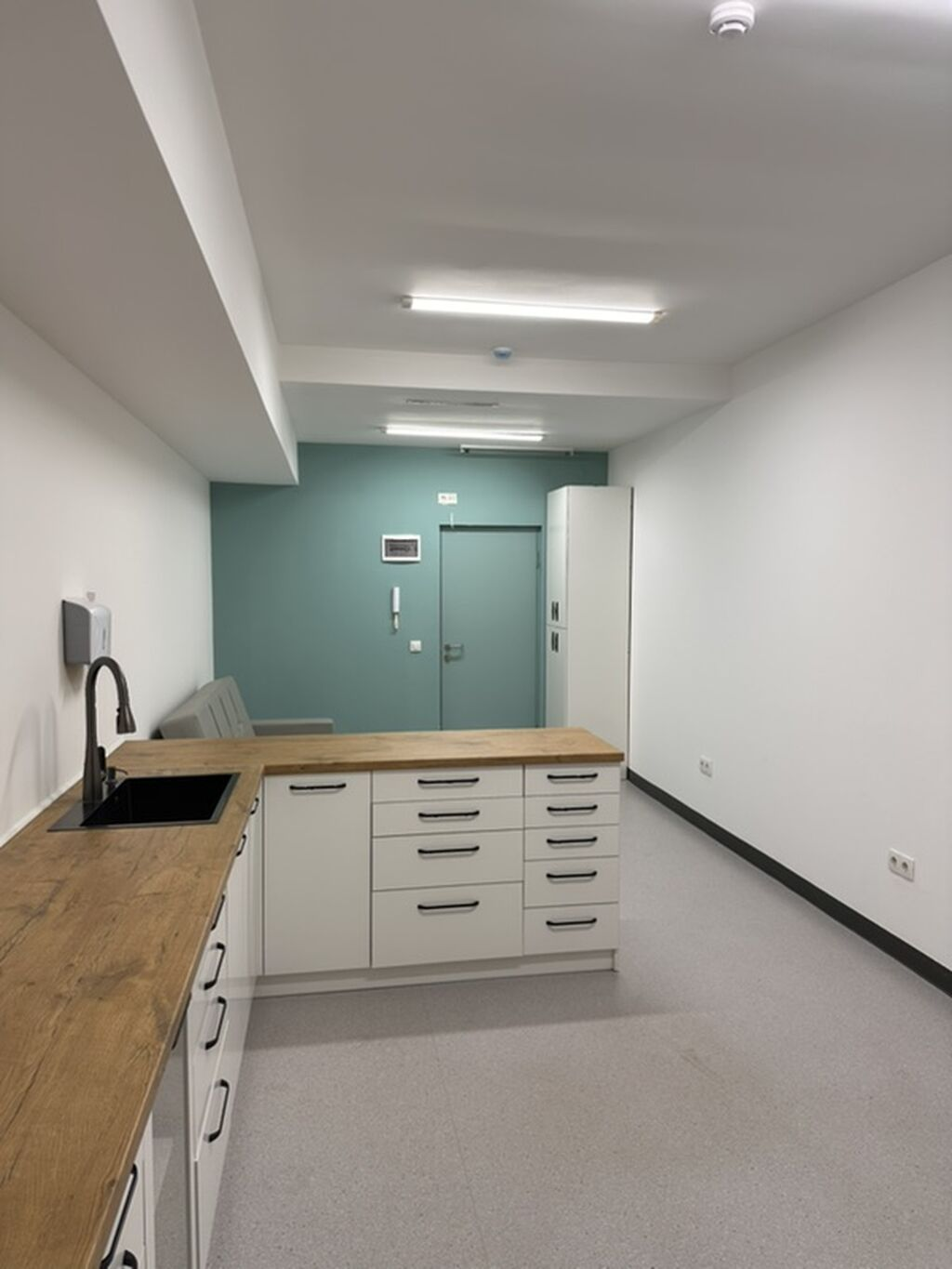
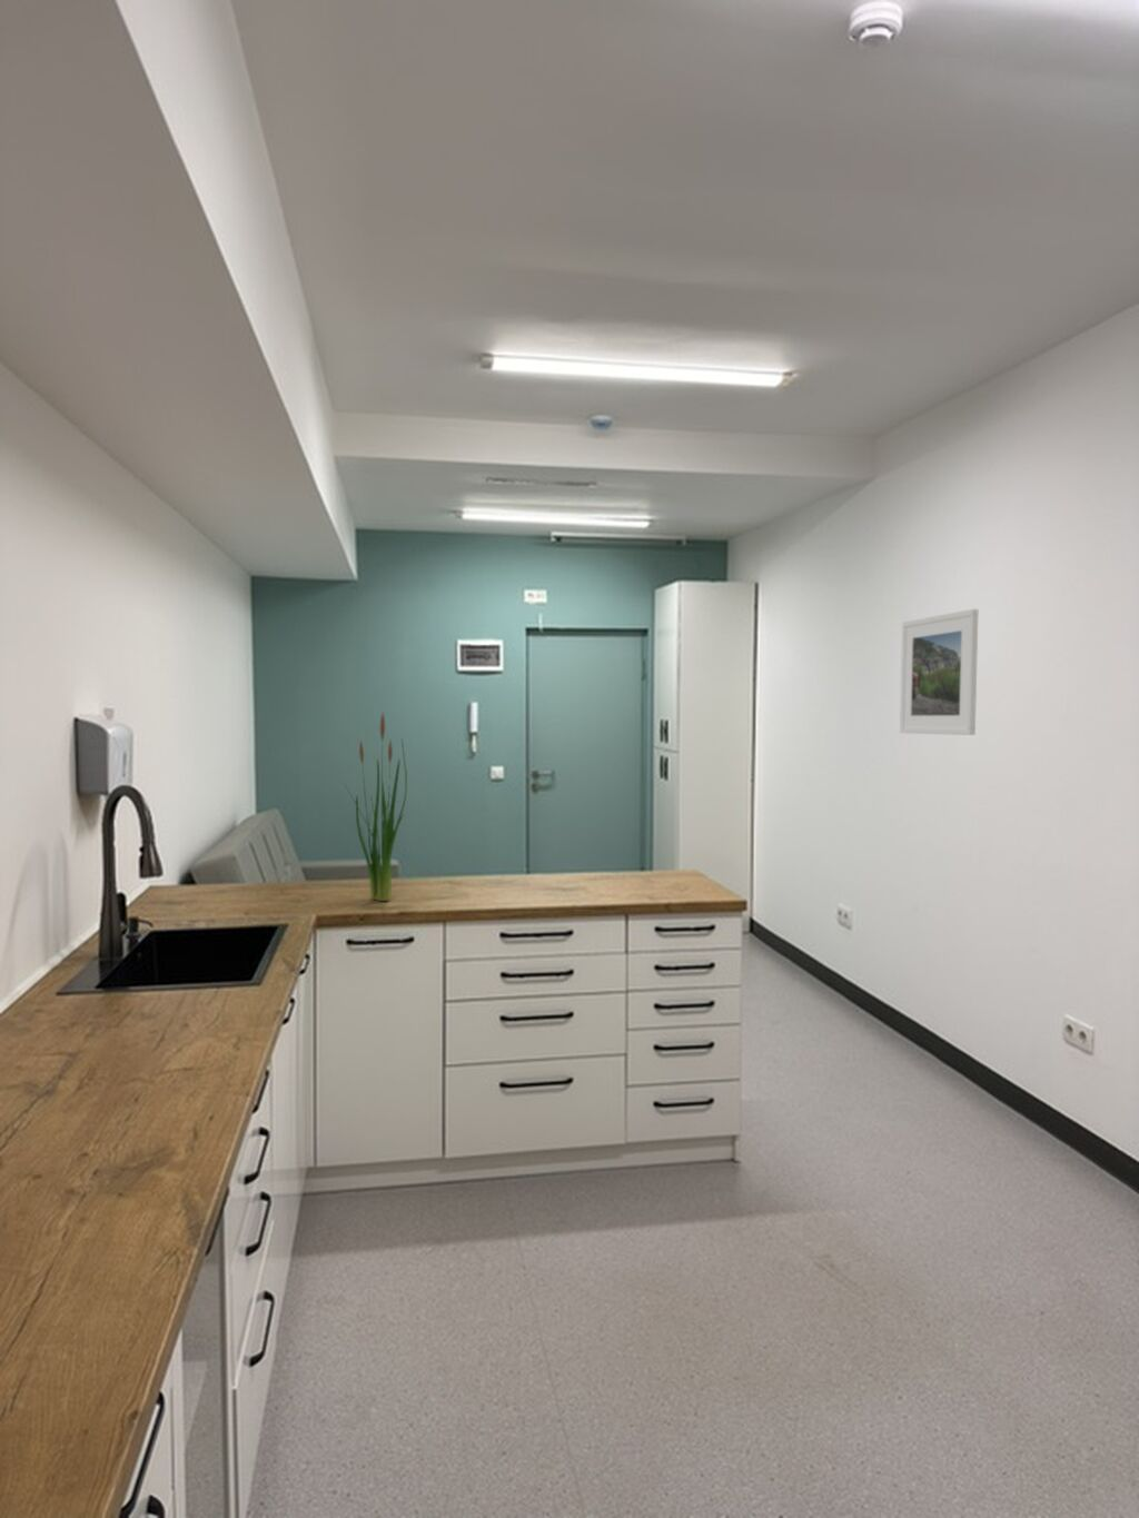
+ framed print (936, 675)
+ plant (377, 804)
